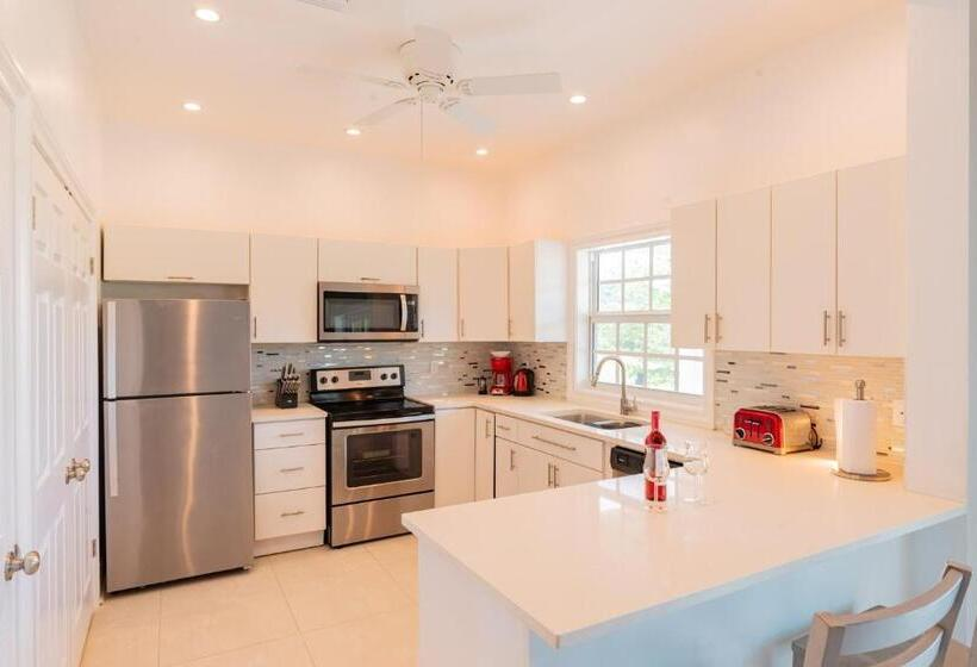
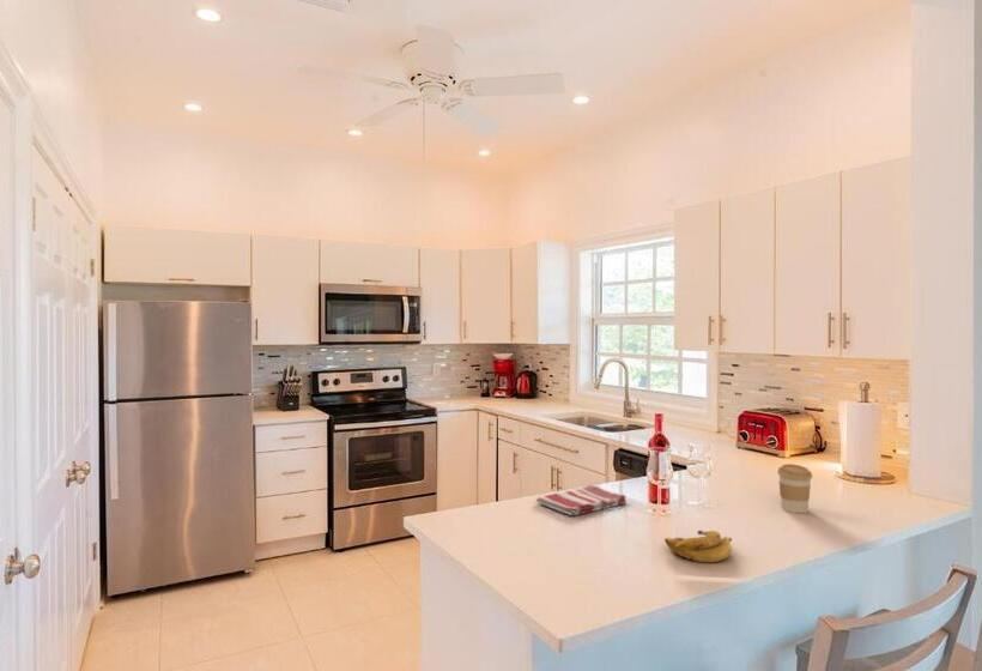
+ banana (698, 540)
+ dish towel (581, 498)
+ coffee cup (794, 488)
